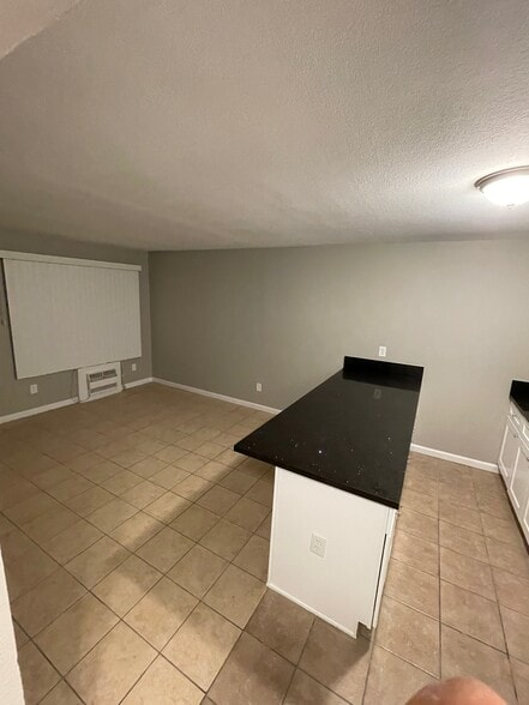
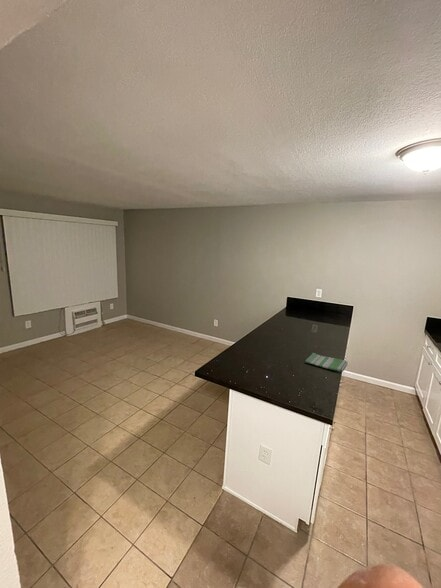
+ dish towel (326, 361)
